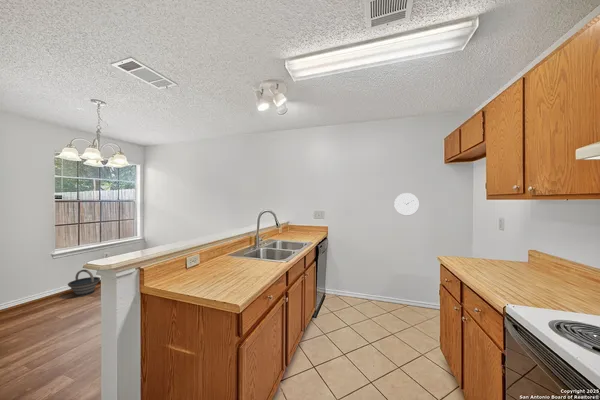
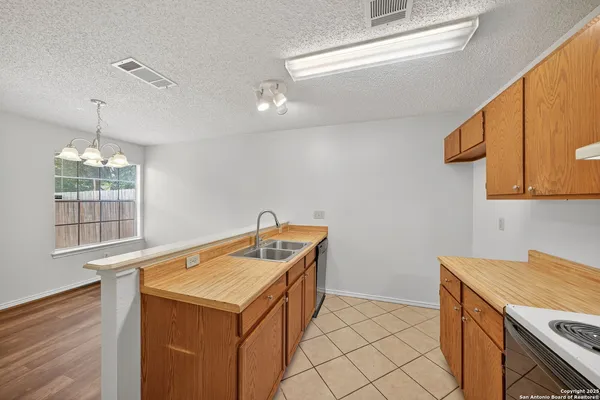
- wall clock (406, 204)
- bucket (84, 281)
